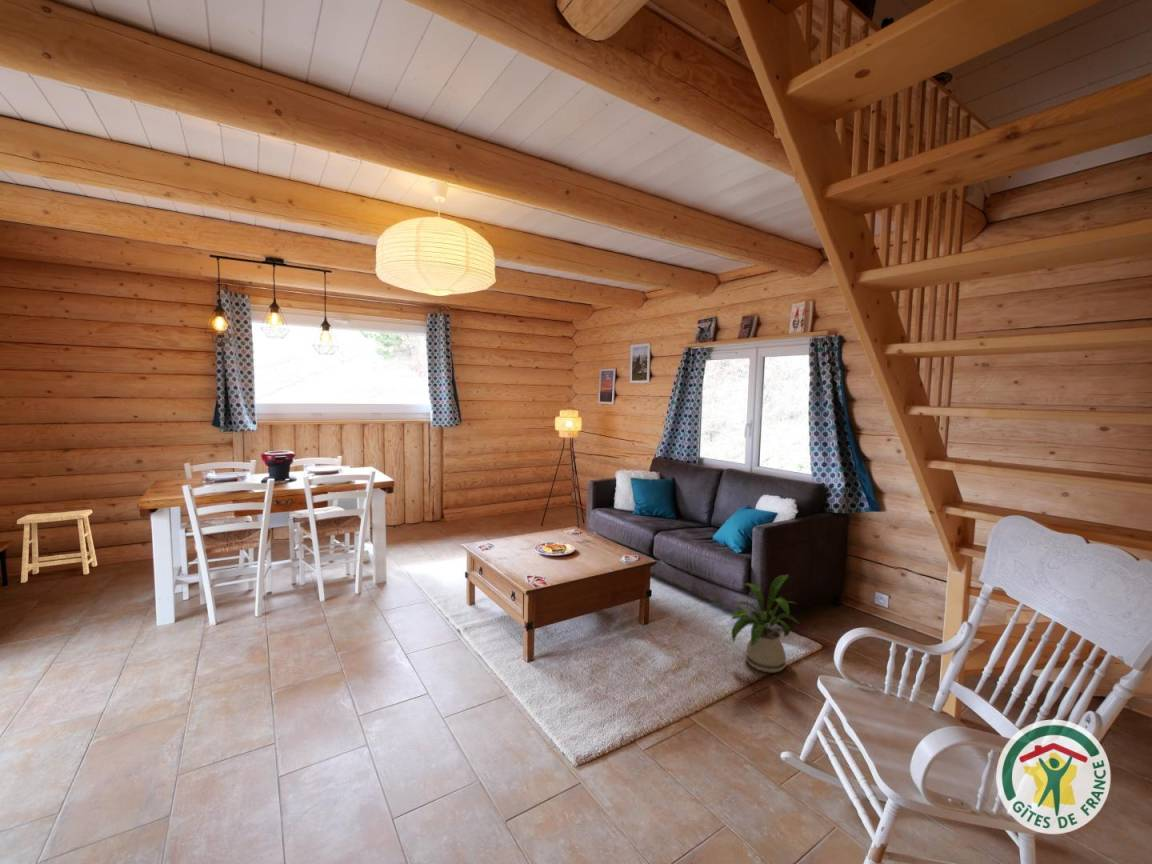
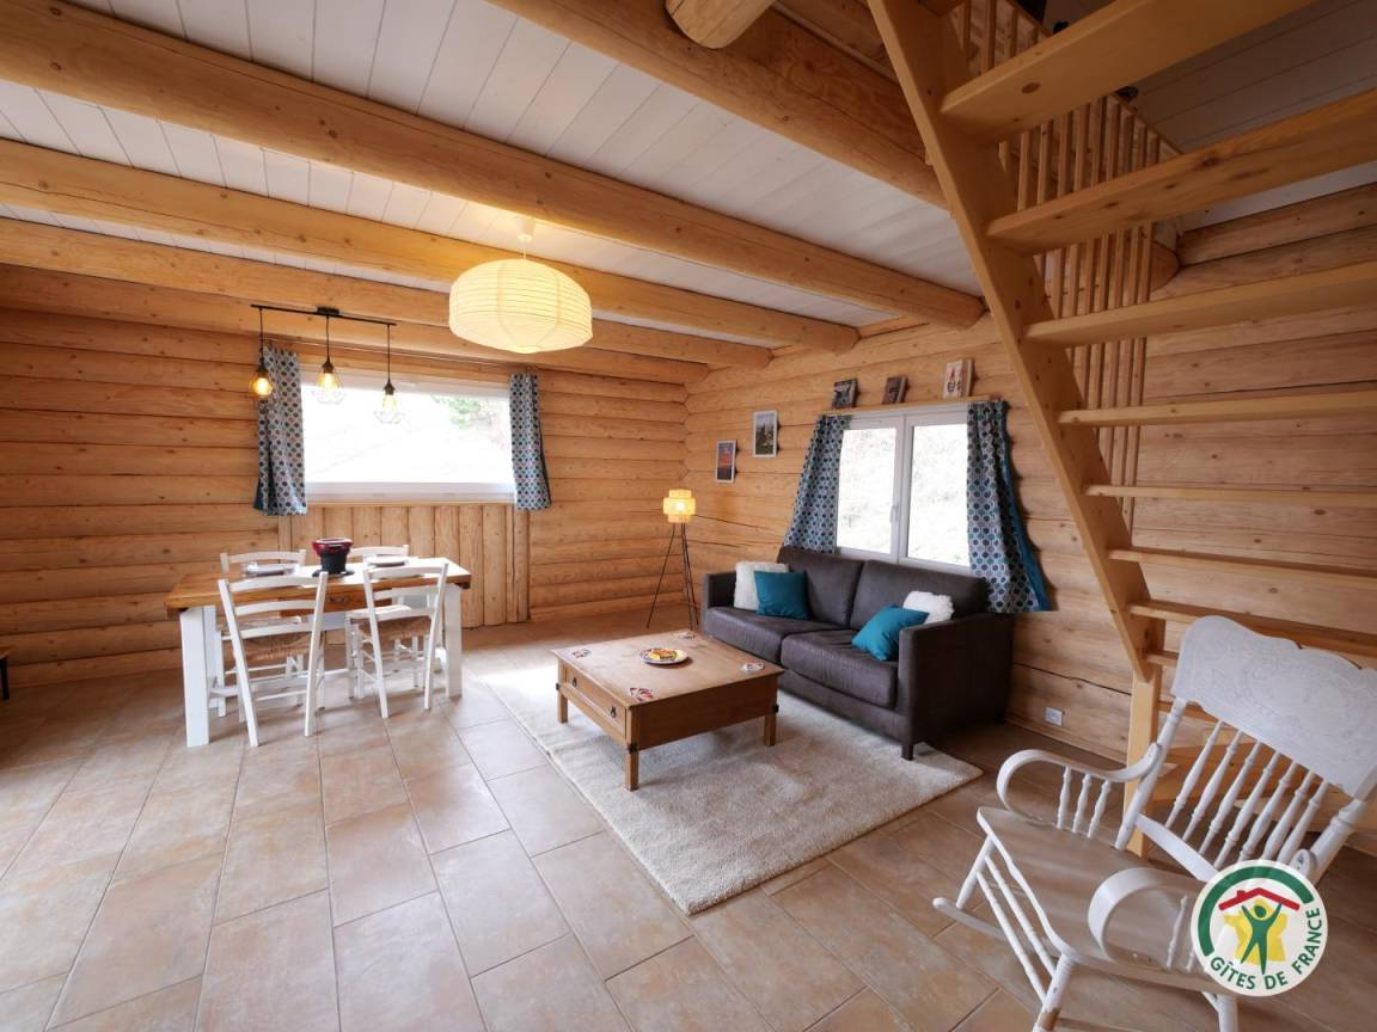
- footstool (58, 555)
- house plant (757, 622)
